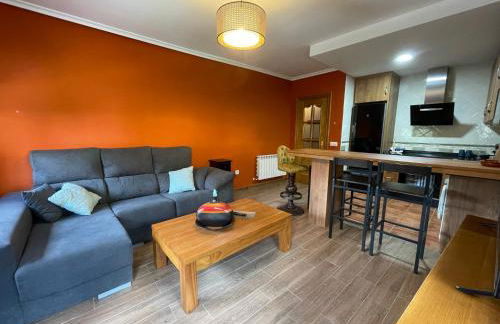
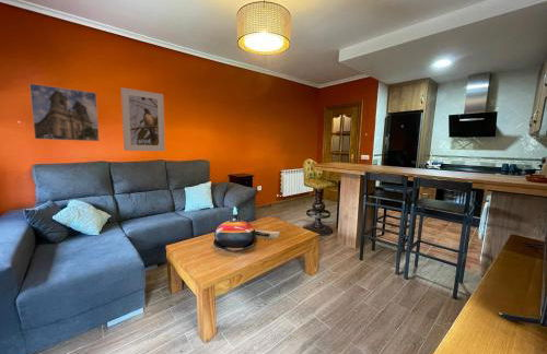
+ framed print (144, 121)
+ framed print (67, 115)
